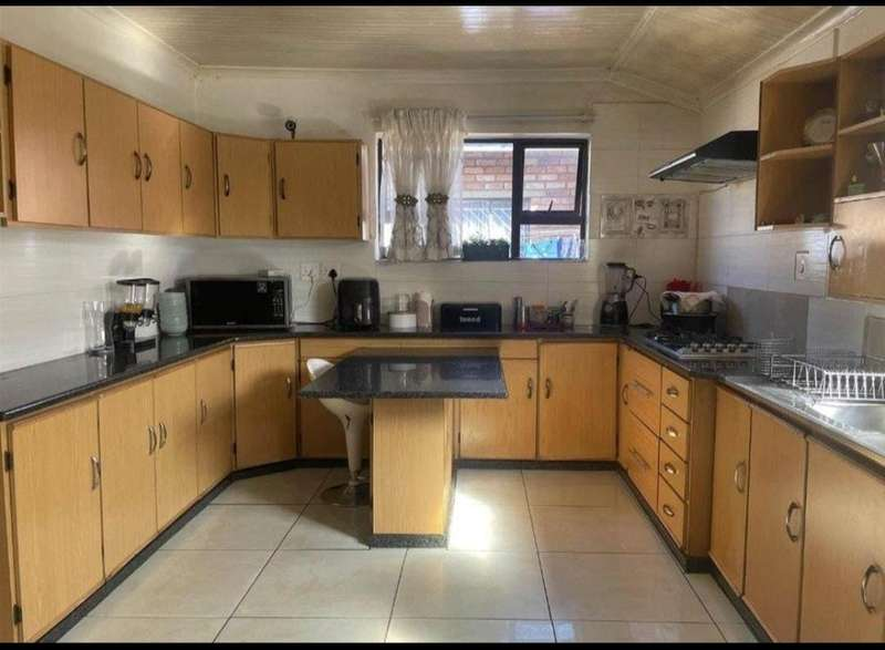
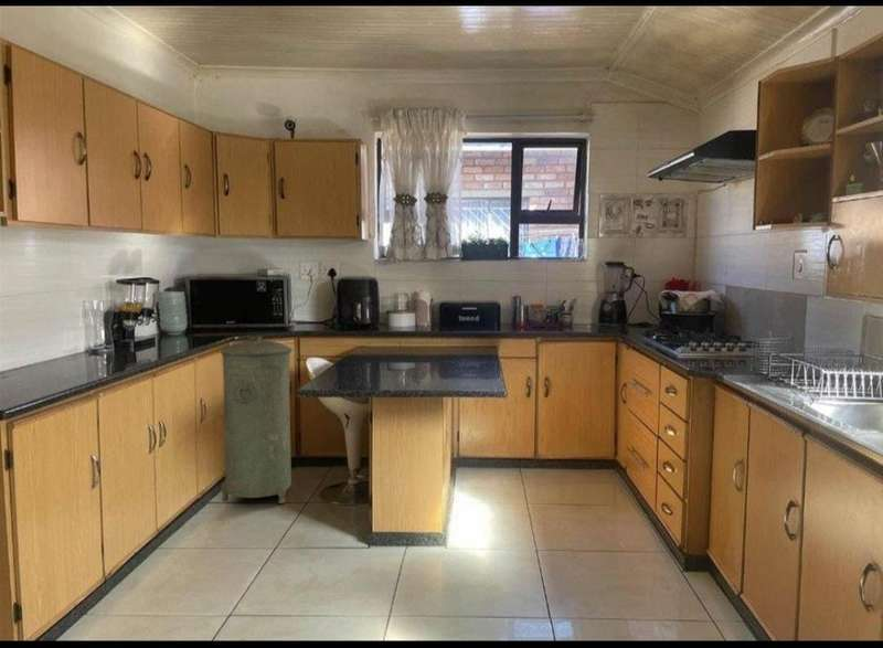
+ trash can (258, 416)
